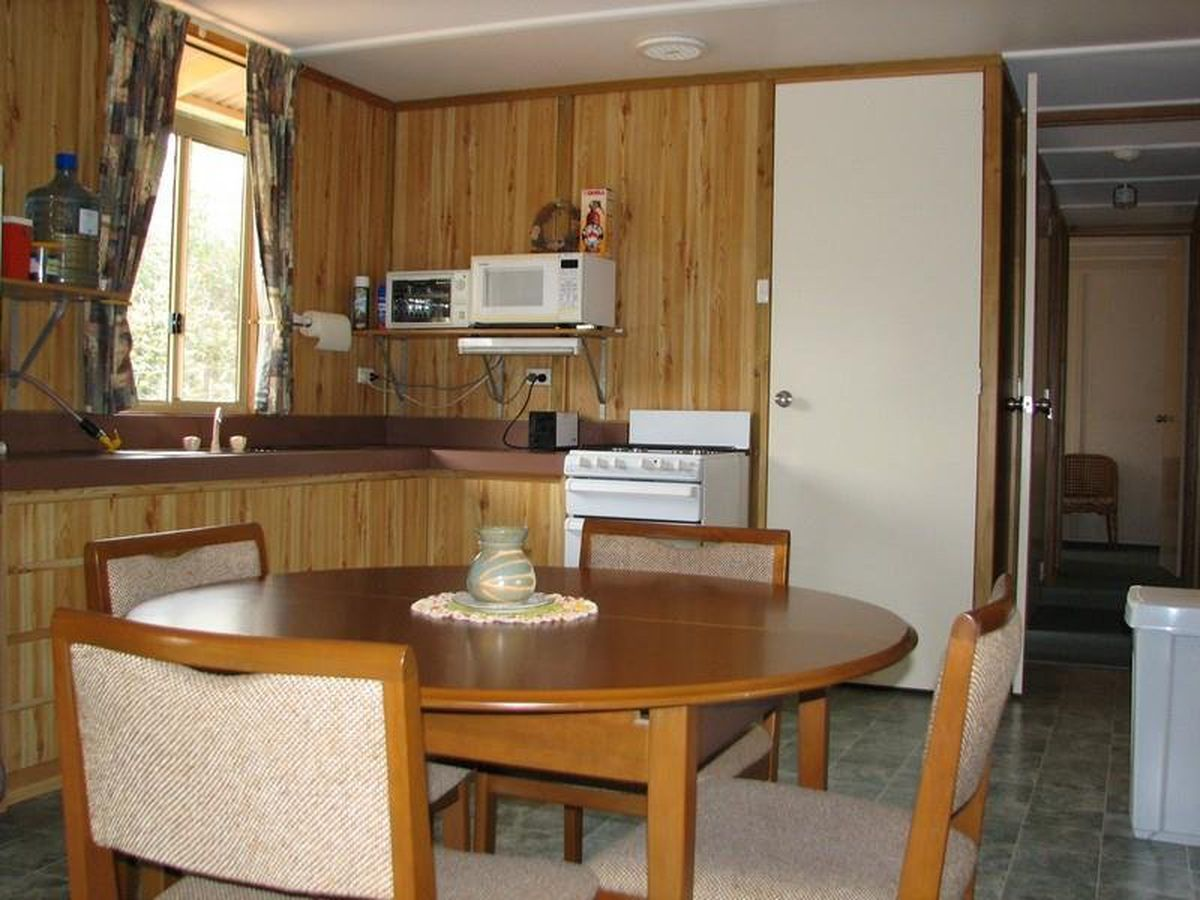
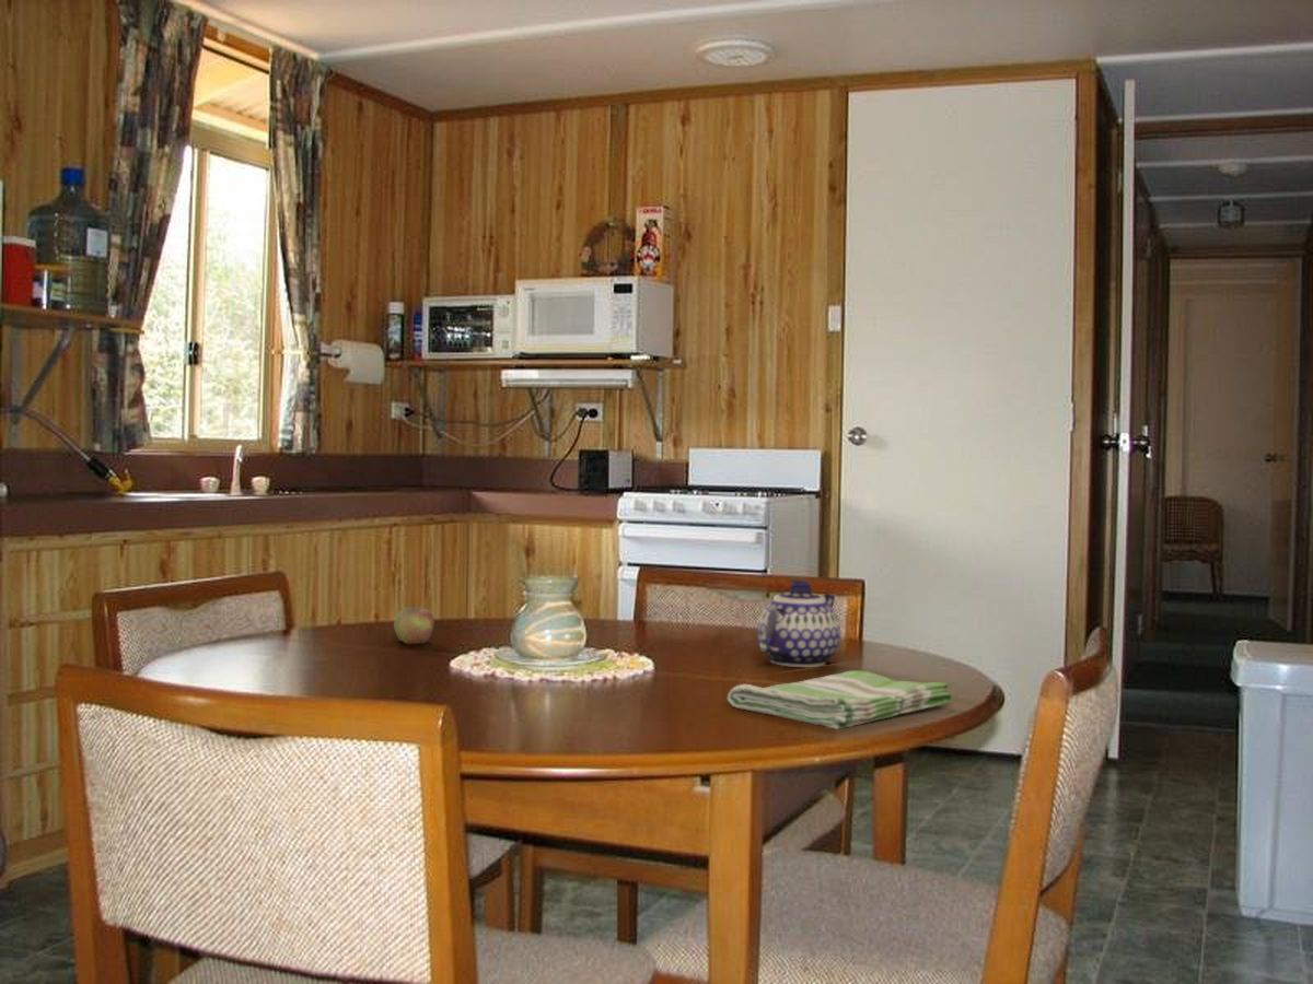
+ apple (415, 624)
+ teapot (800, 621)
+ dish towel (840, 691)
